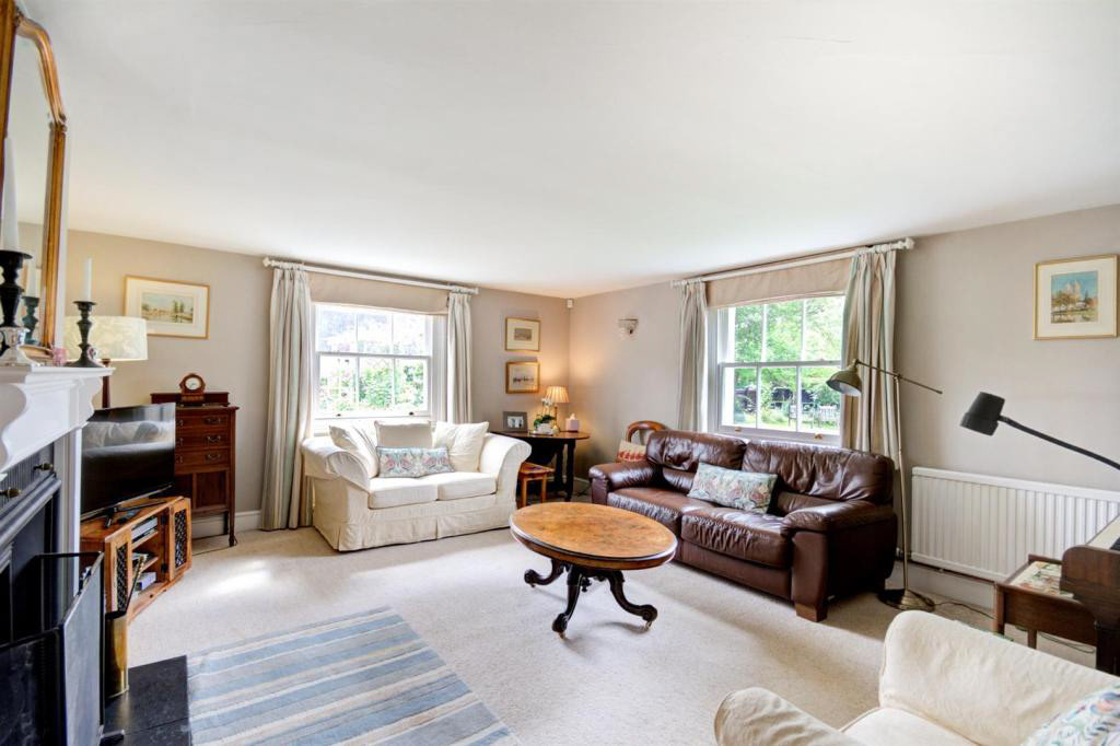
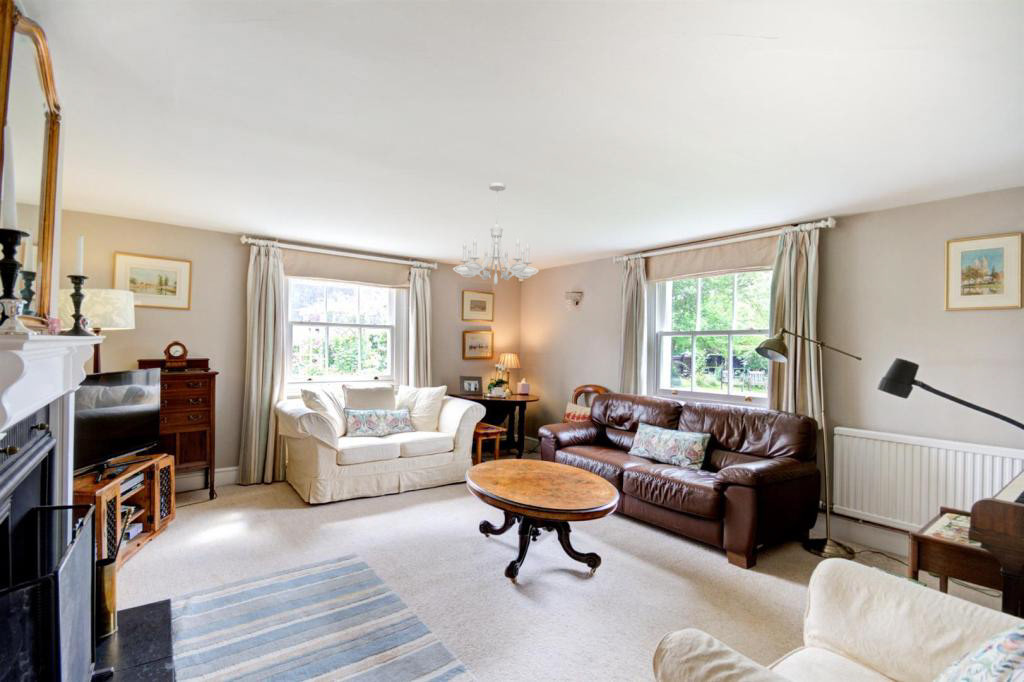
+ chandelier (496, 234)
